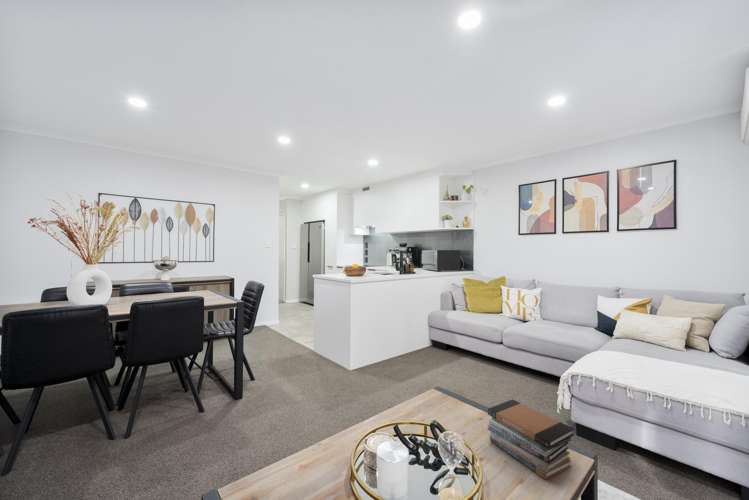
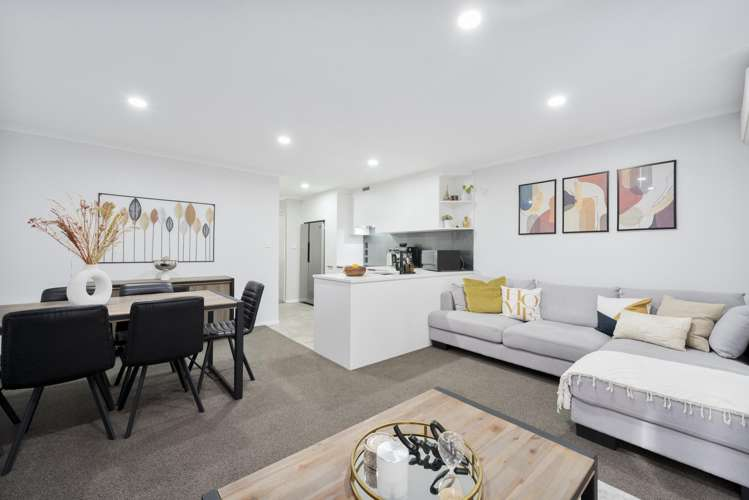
- book stack (527, 434)
